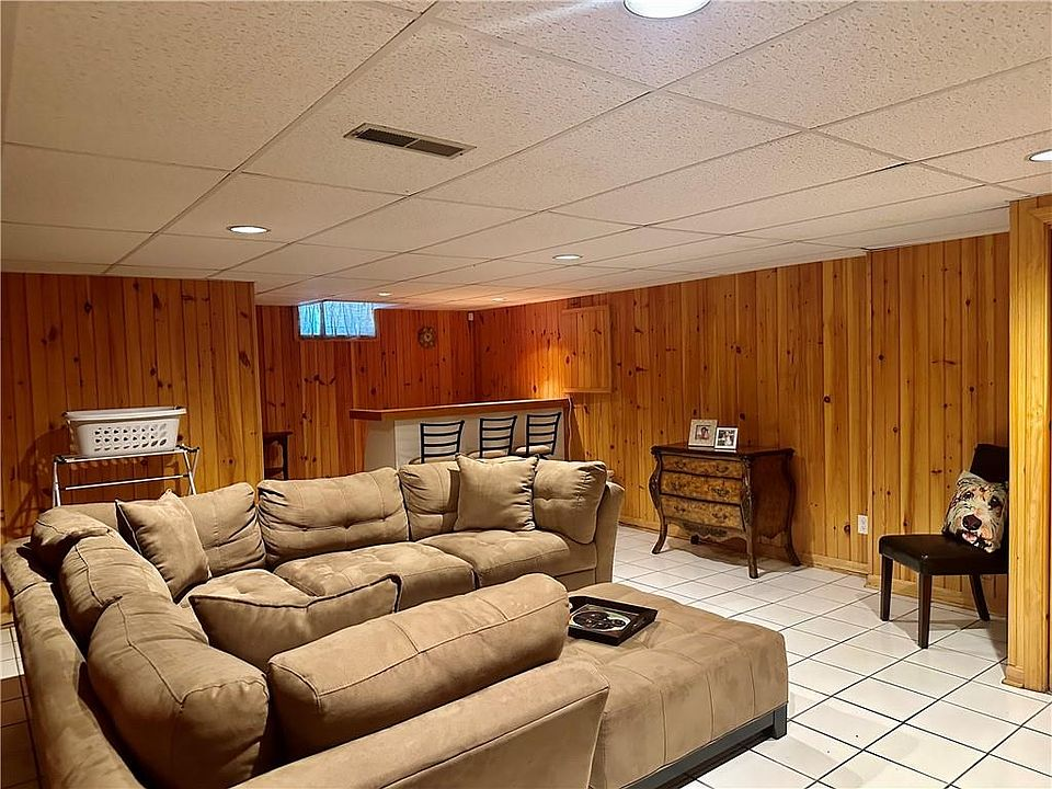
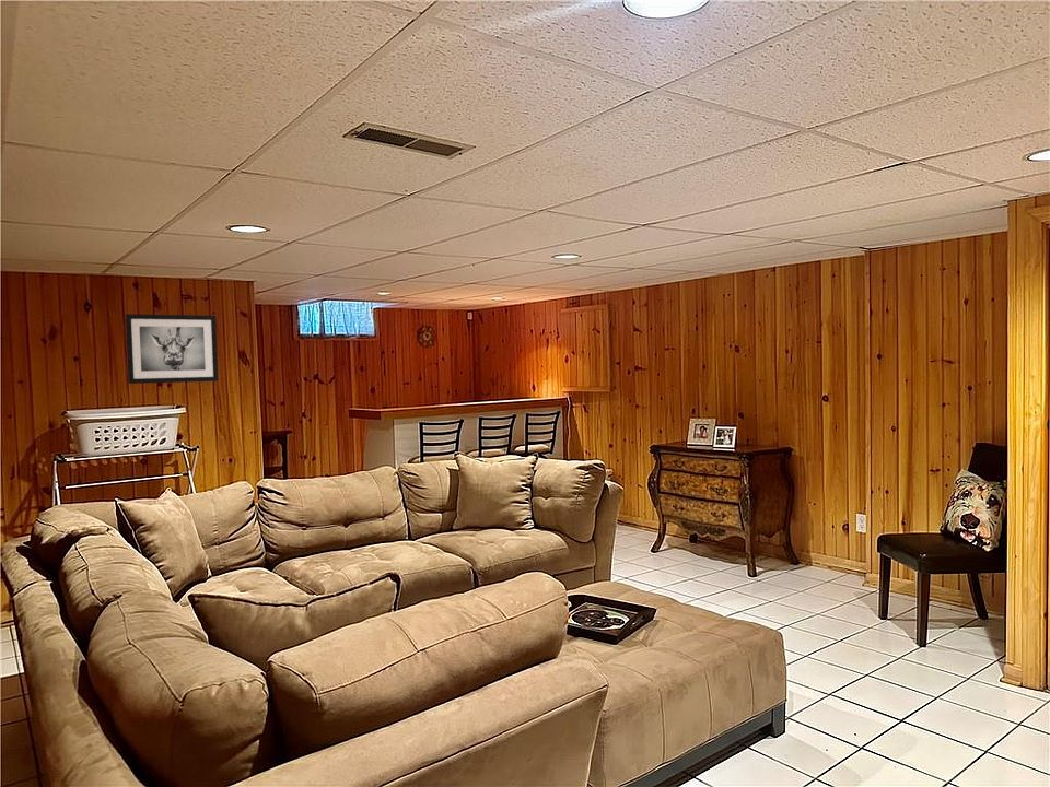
+ wall art (173, 349)
